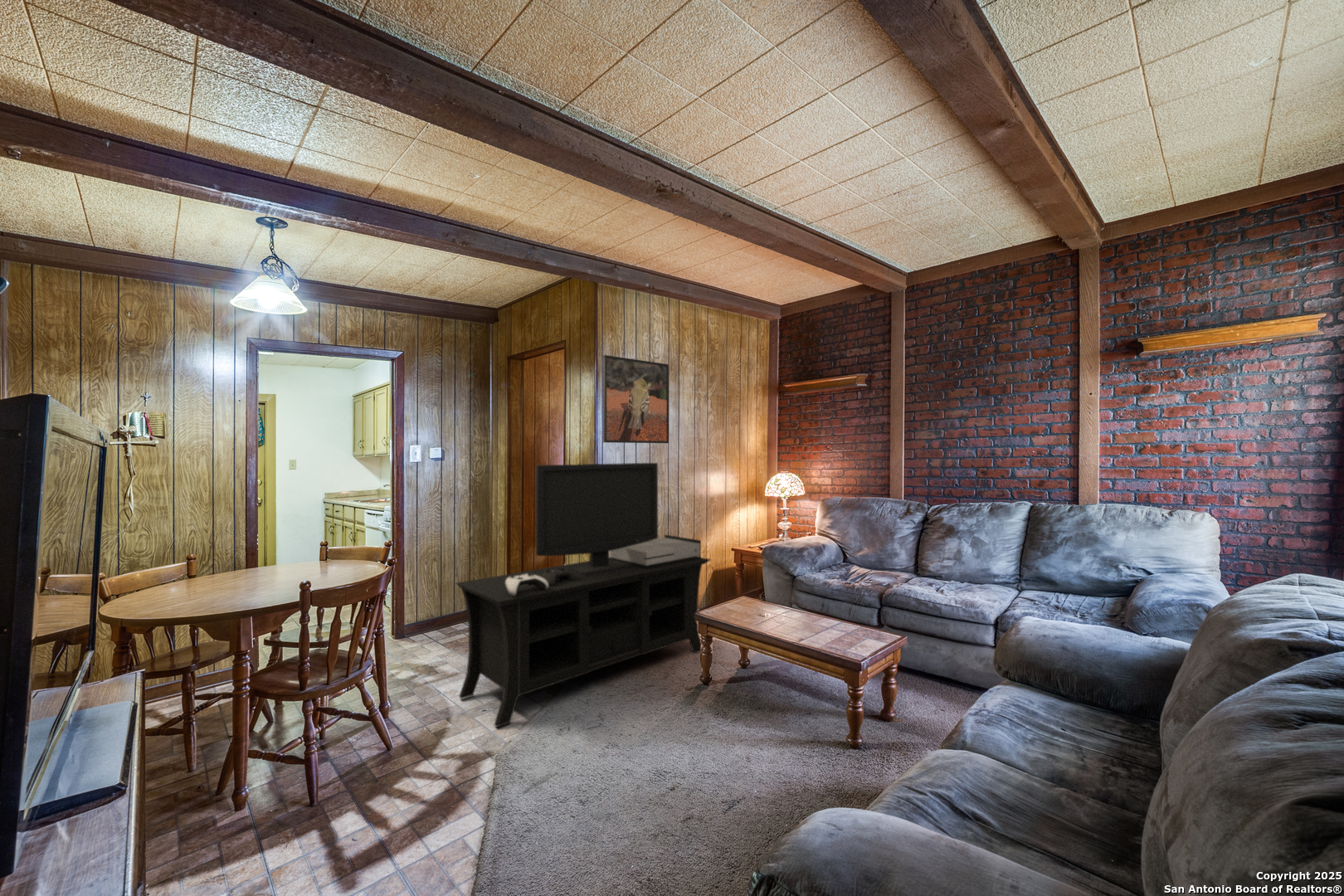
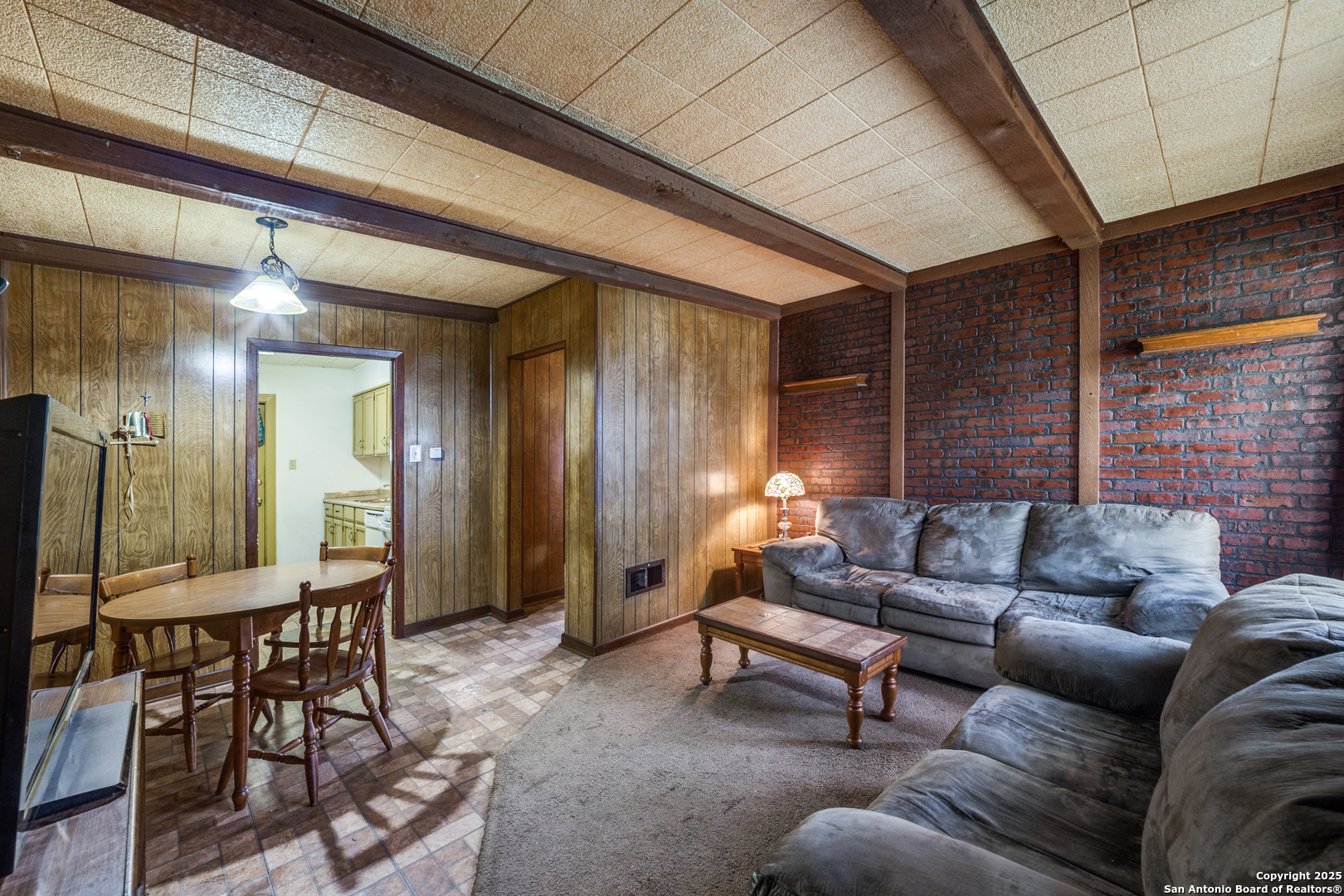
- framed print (637, 401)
- media console (596, 568)
